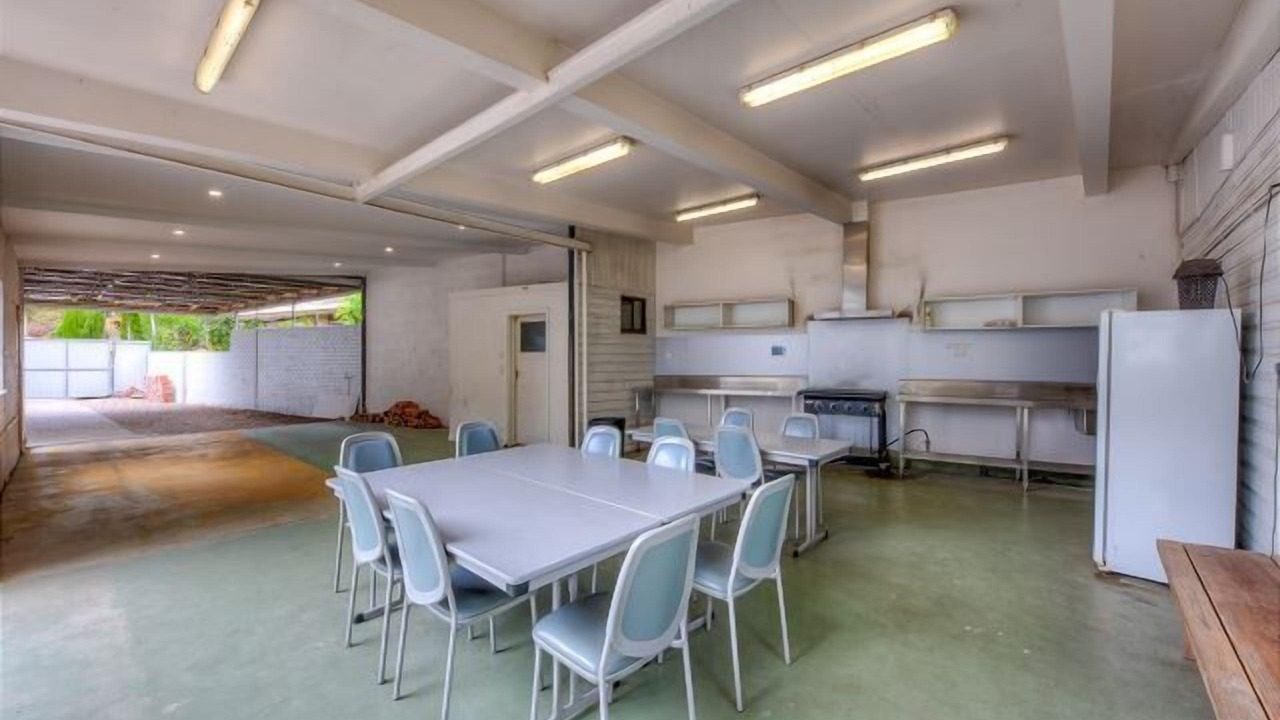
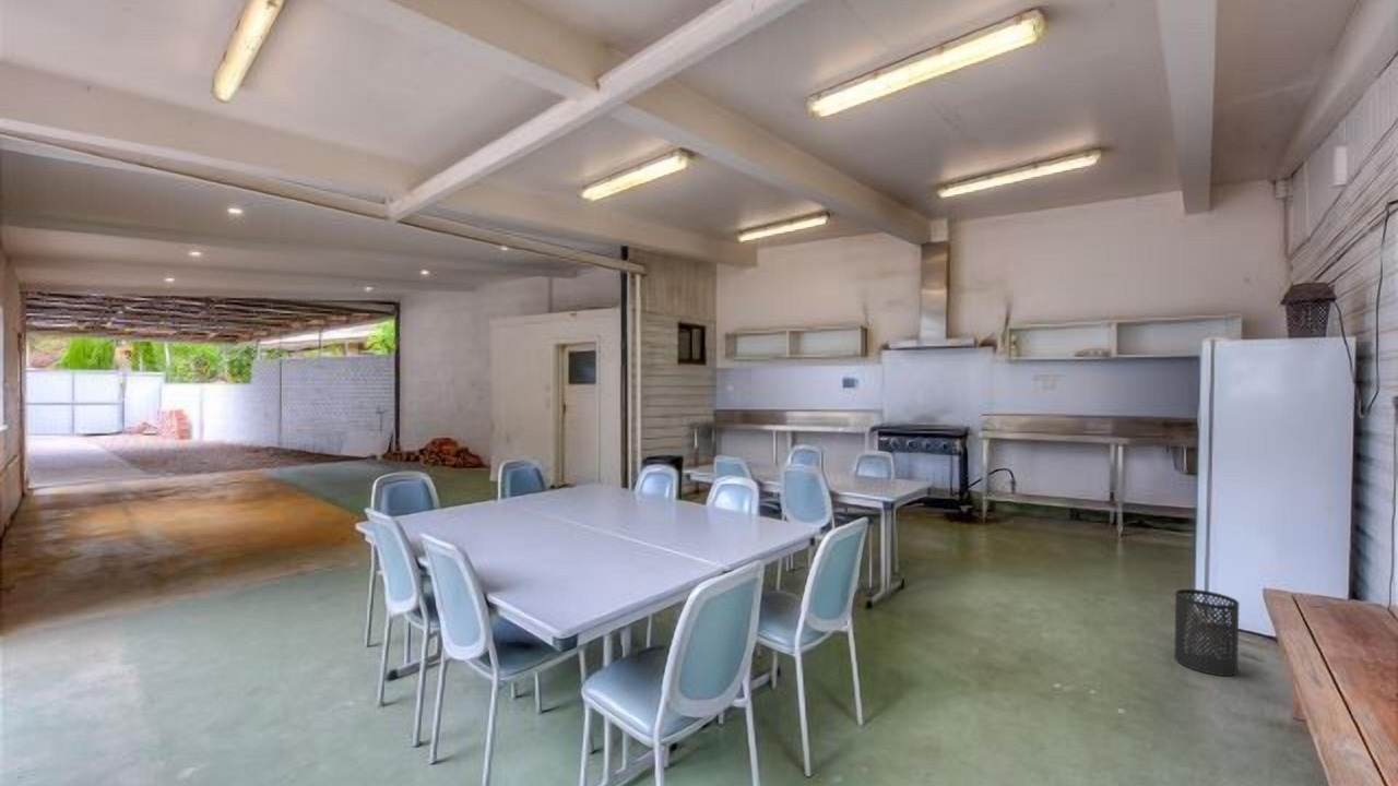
+ trash can (1206, 630)
